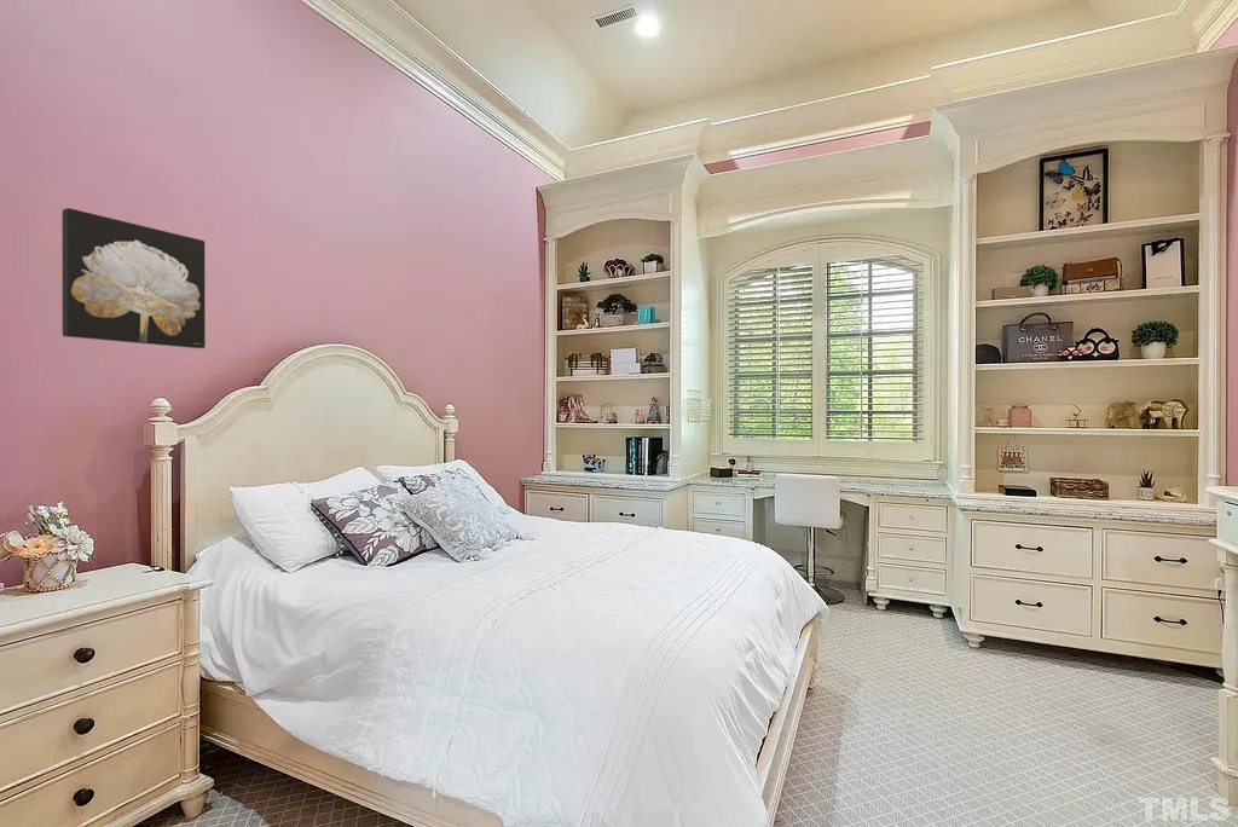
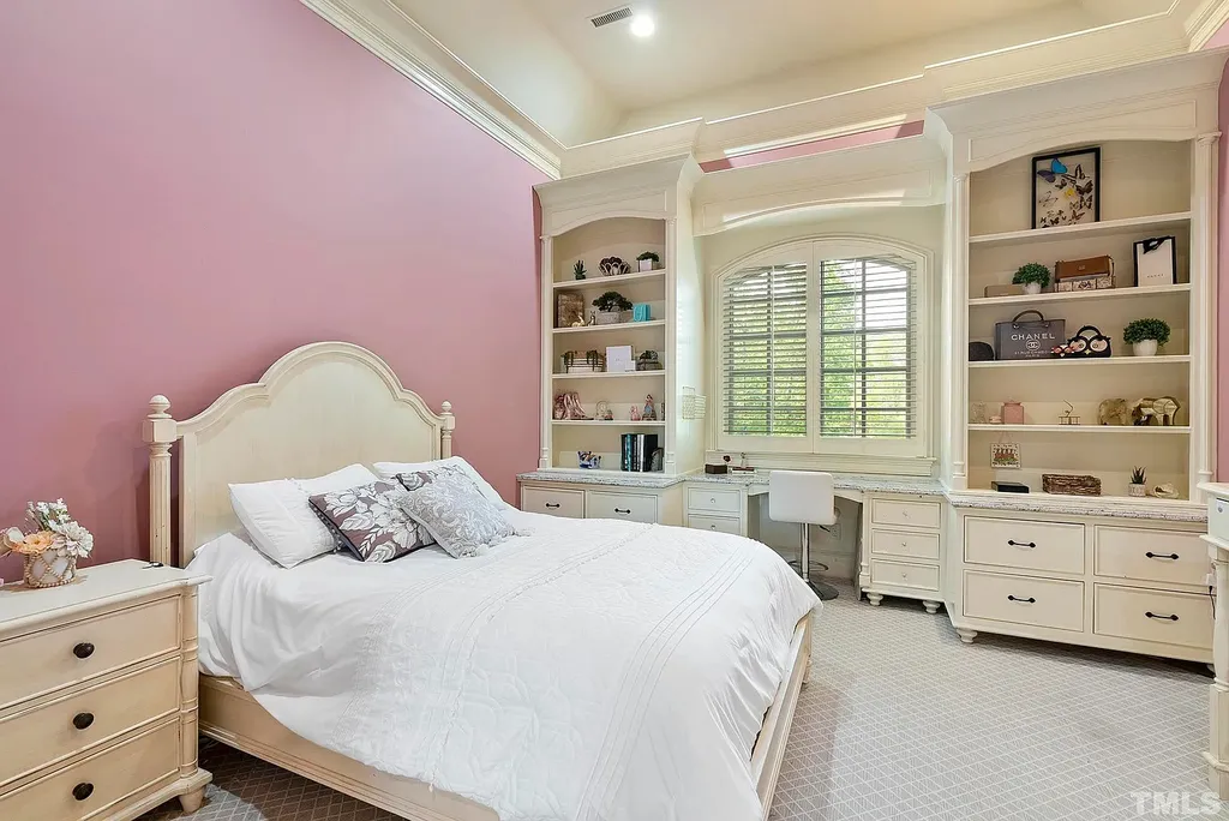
- wall art (139, 284)
